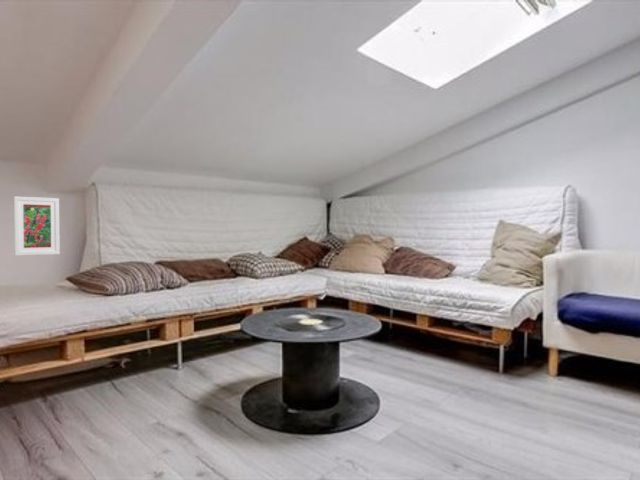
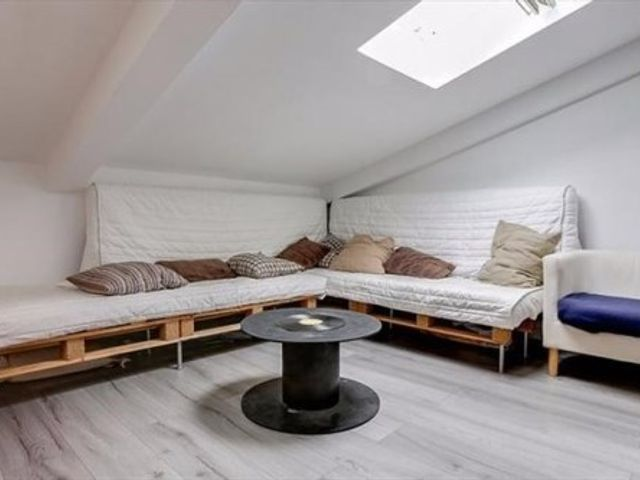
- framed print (37, 226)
